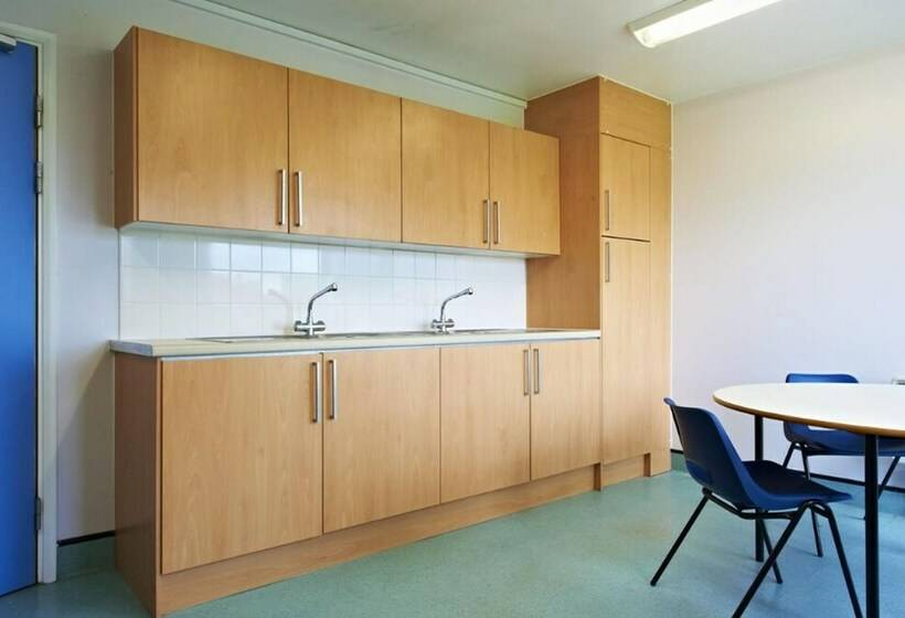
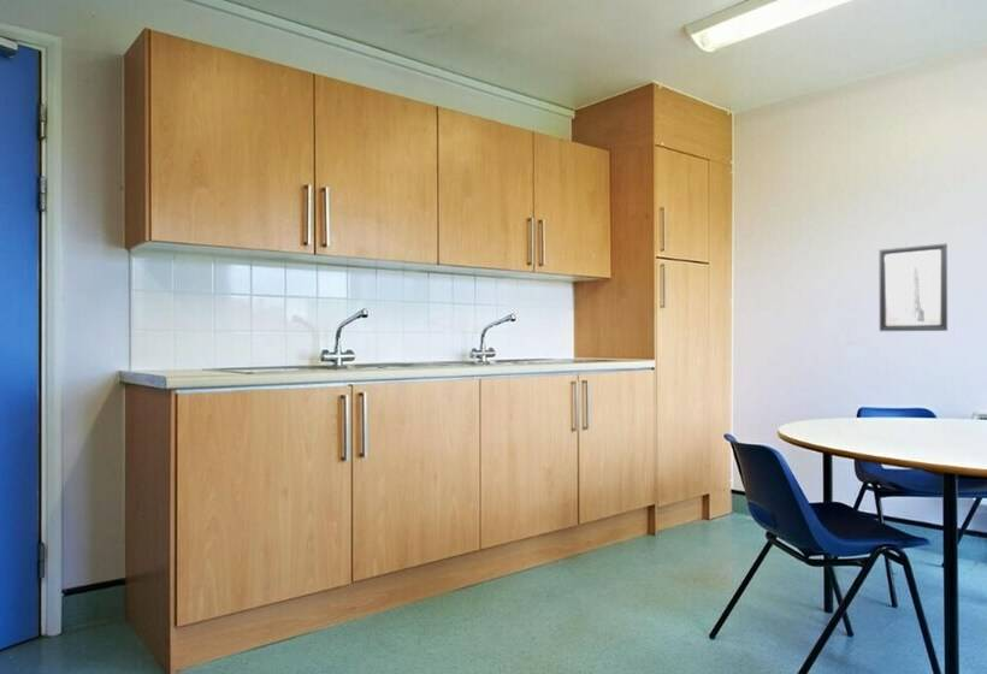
+ wall art (911, 289)
